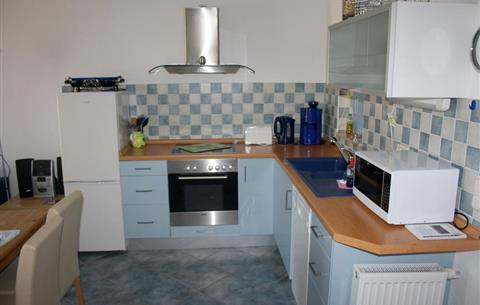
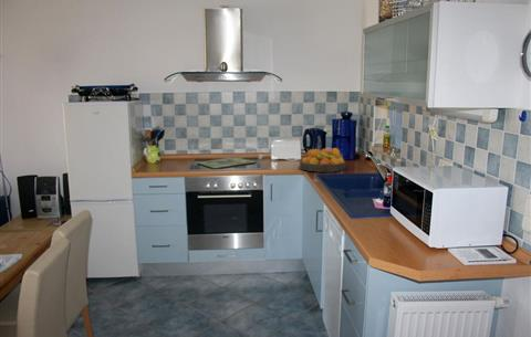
+ fruit bowl (322, 158)
